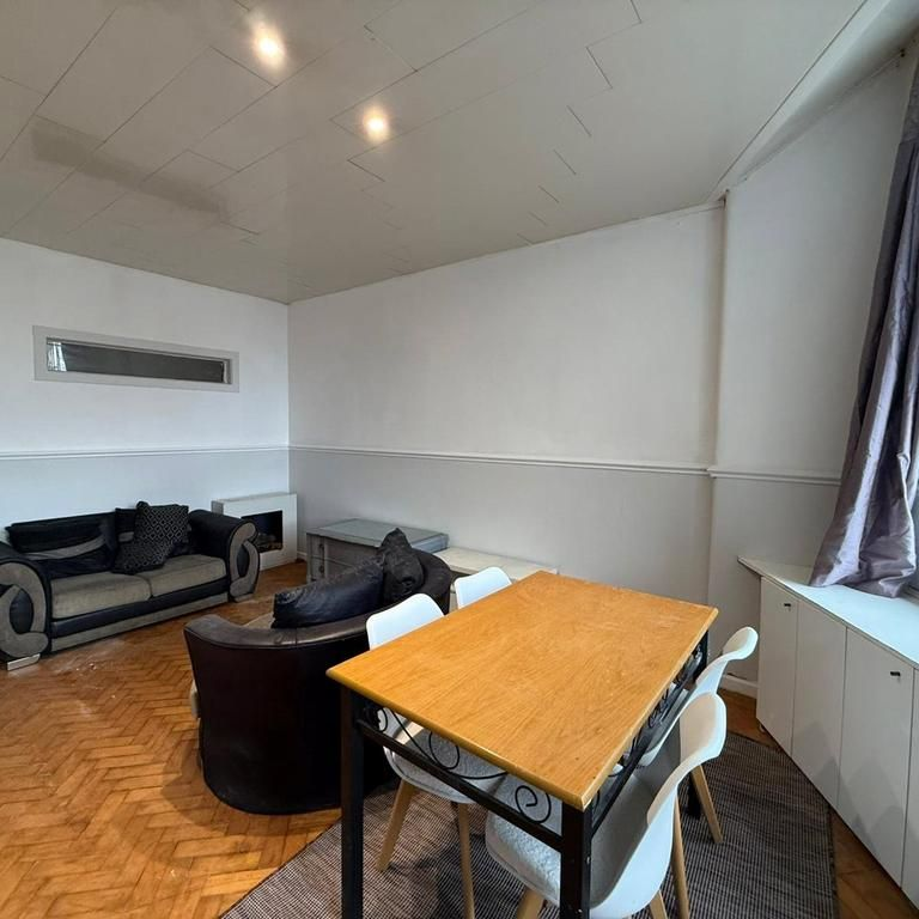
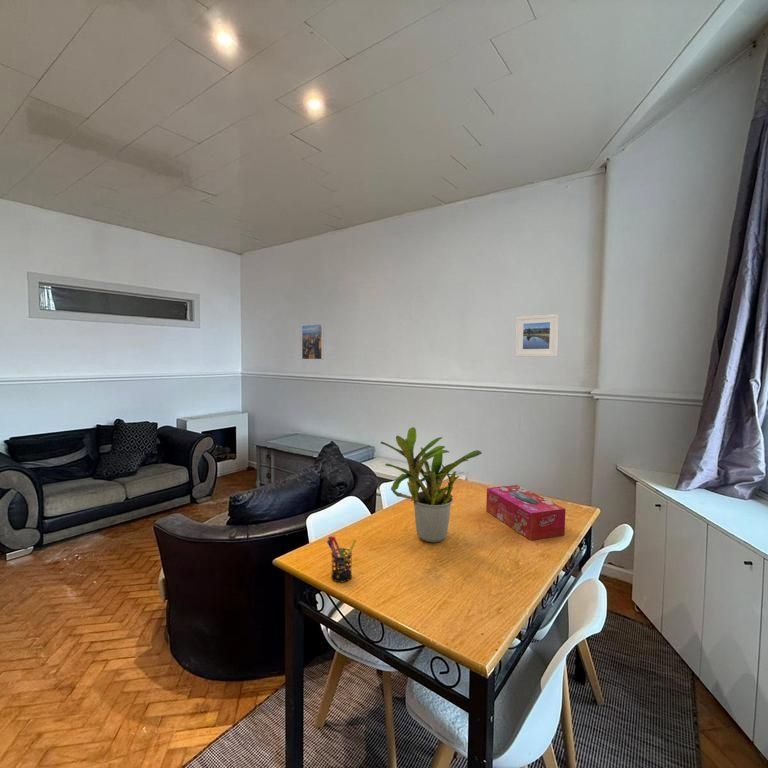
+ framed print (312, 342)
+ tissue box (522, 509)
+ pen holder (341, 557)
+ potted plant (423, 484)
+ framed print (536, 336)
